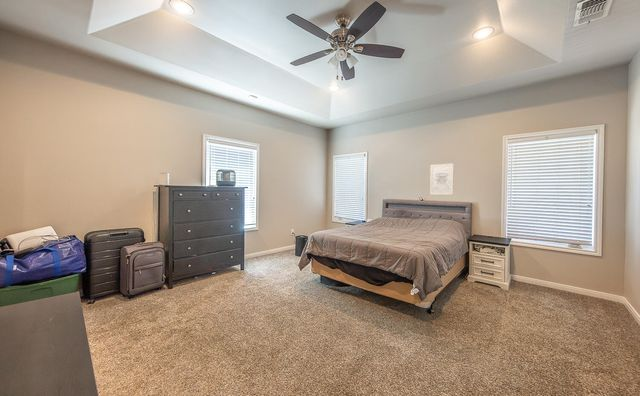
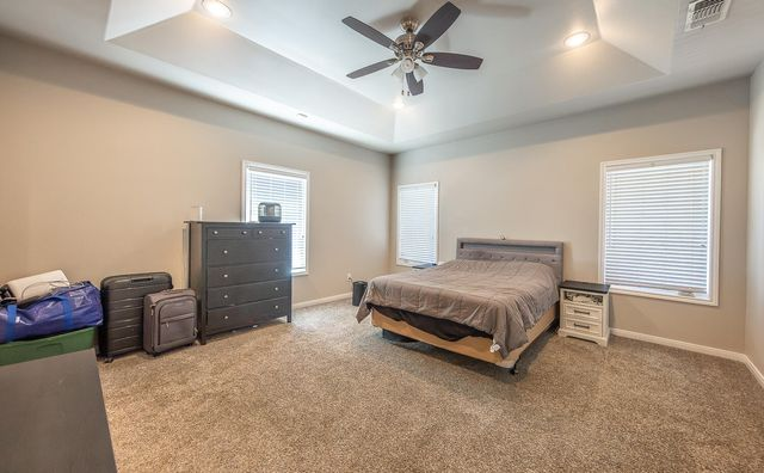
- wall art (441, 179)
